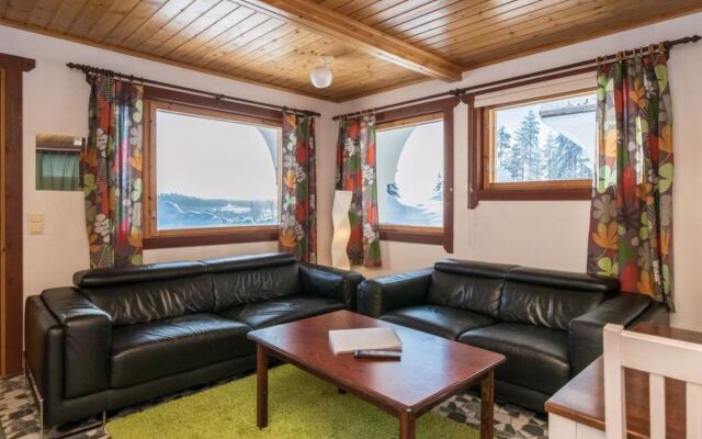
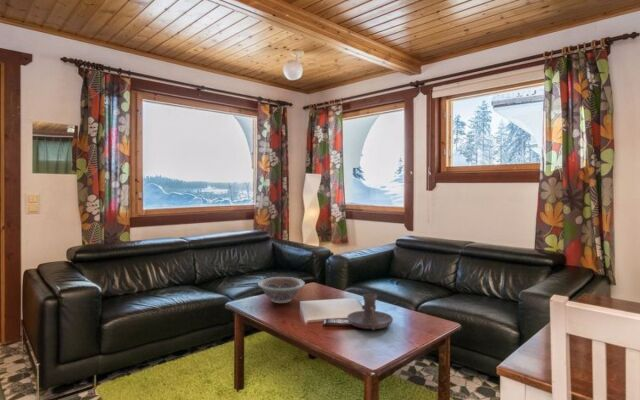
+ decorative bowl (281, 291)
+ candle holder (370, 312)
